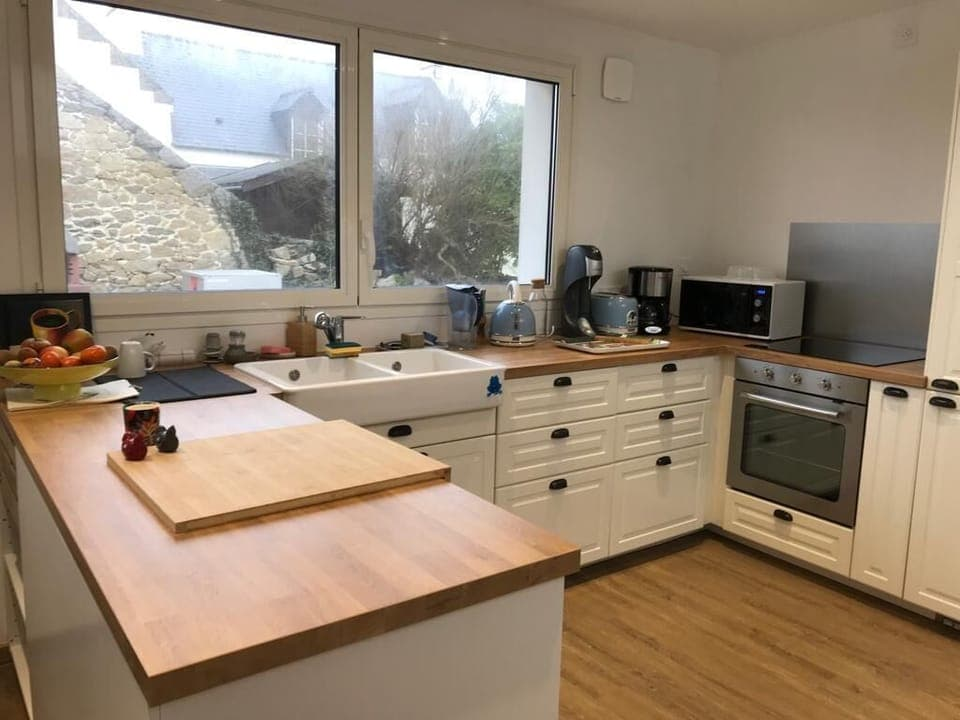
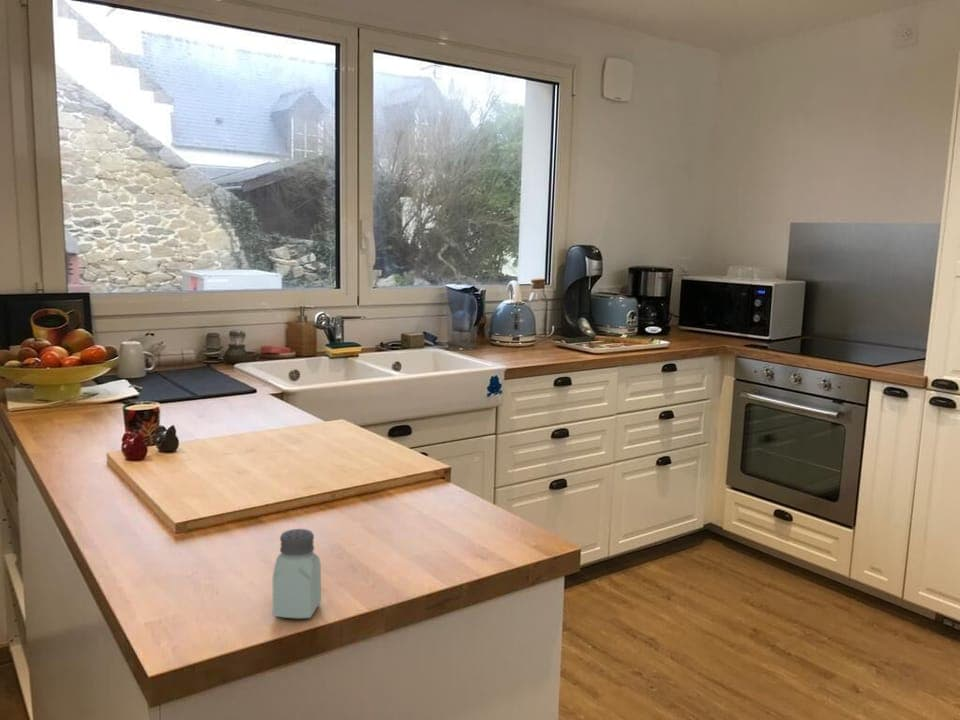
+ saltshaker (297, 572)
